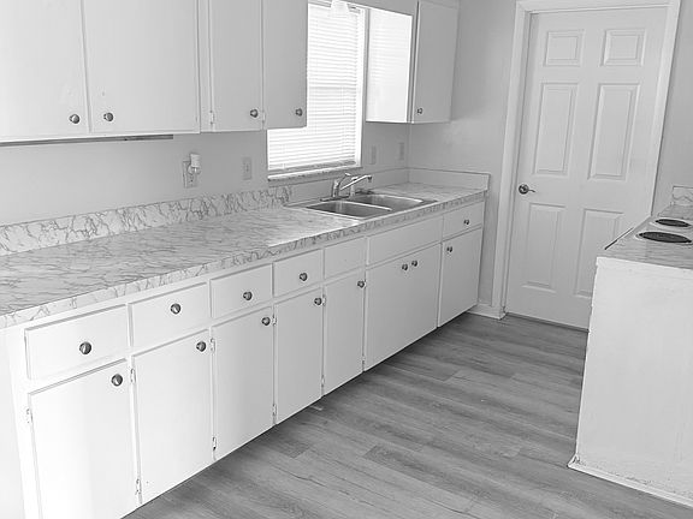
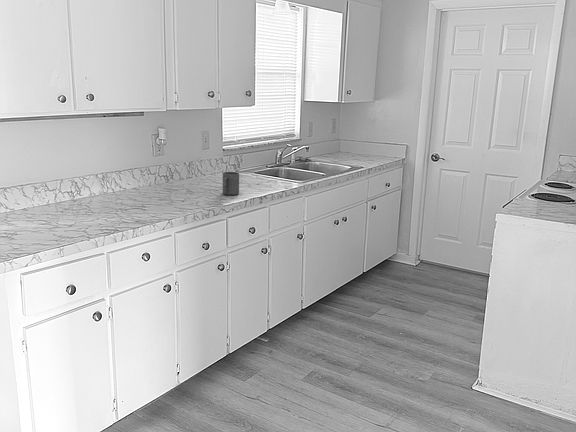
+ mug (229, 183)
